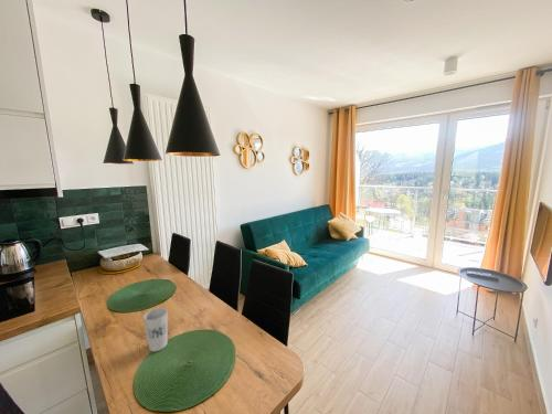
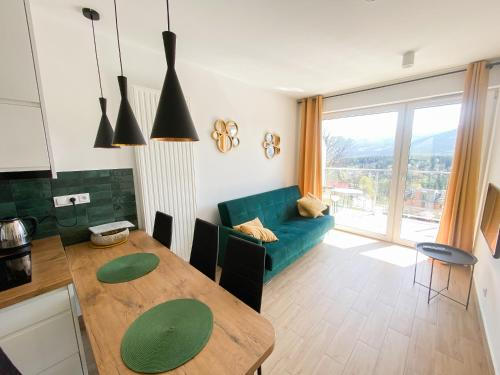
- cup (157, 329)
